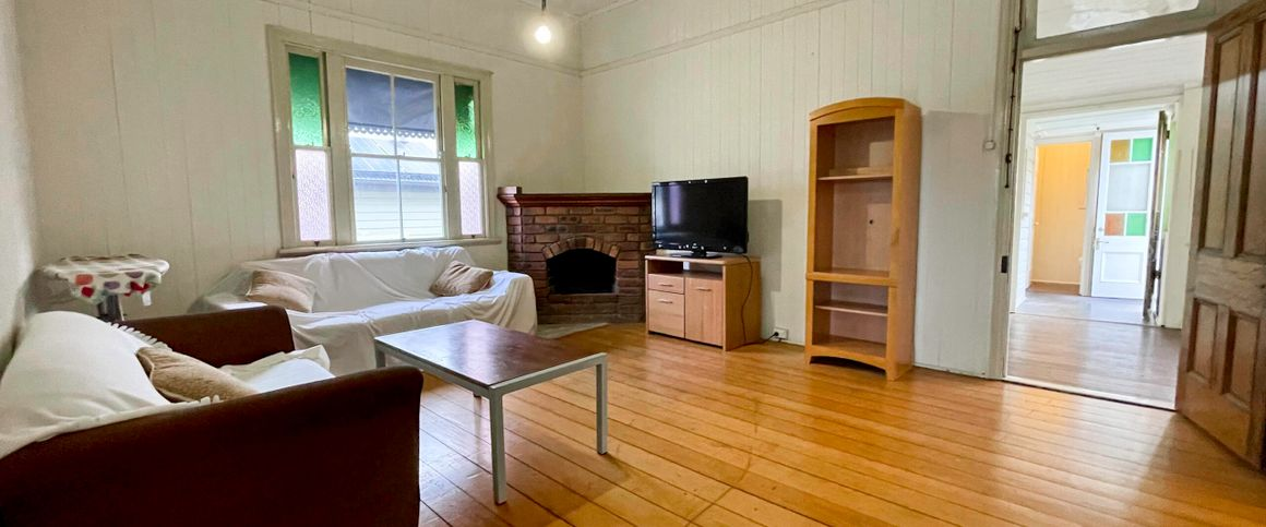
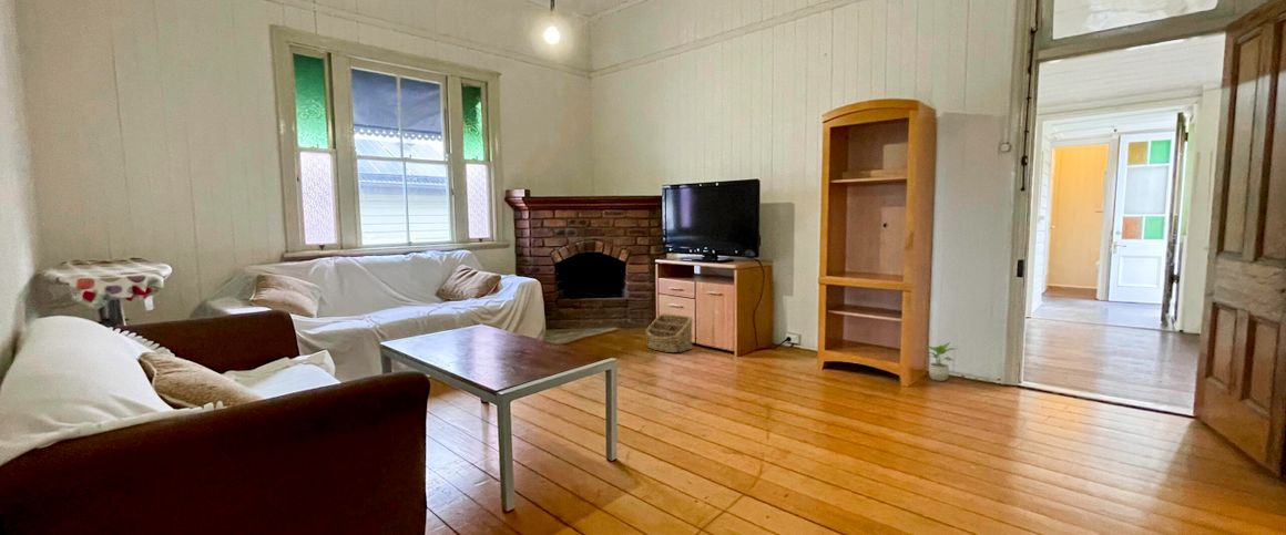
+ potted plant (939, 359)
+ basket (667, 332)
